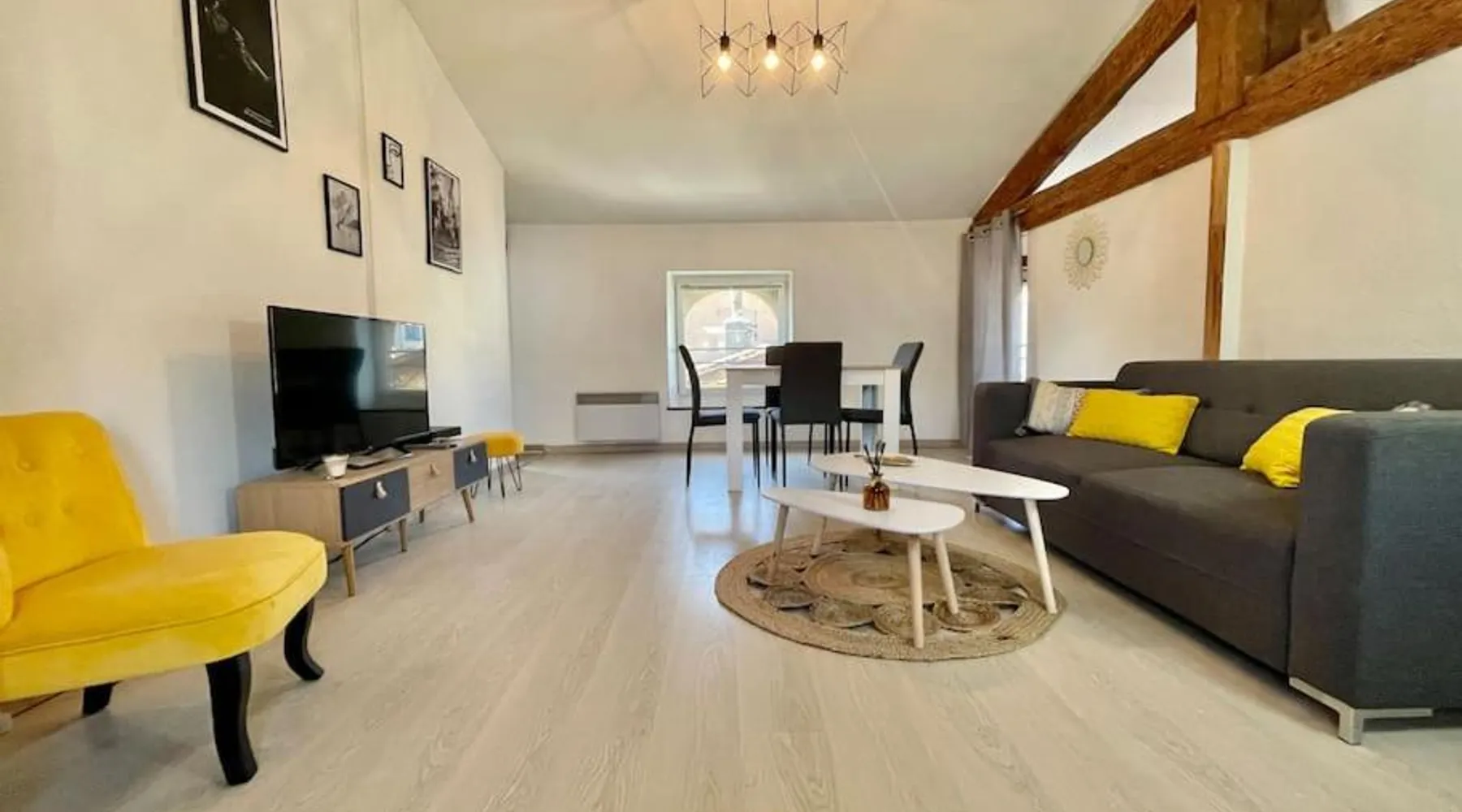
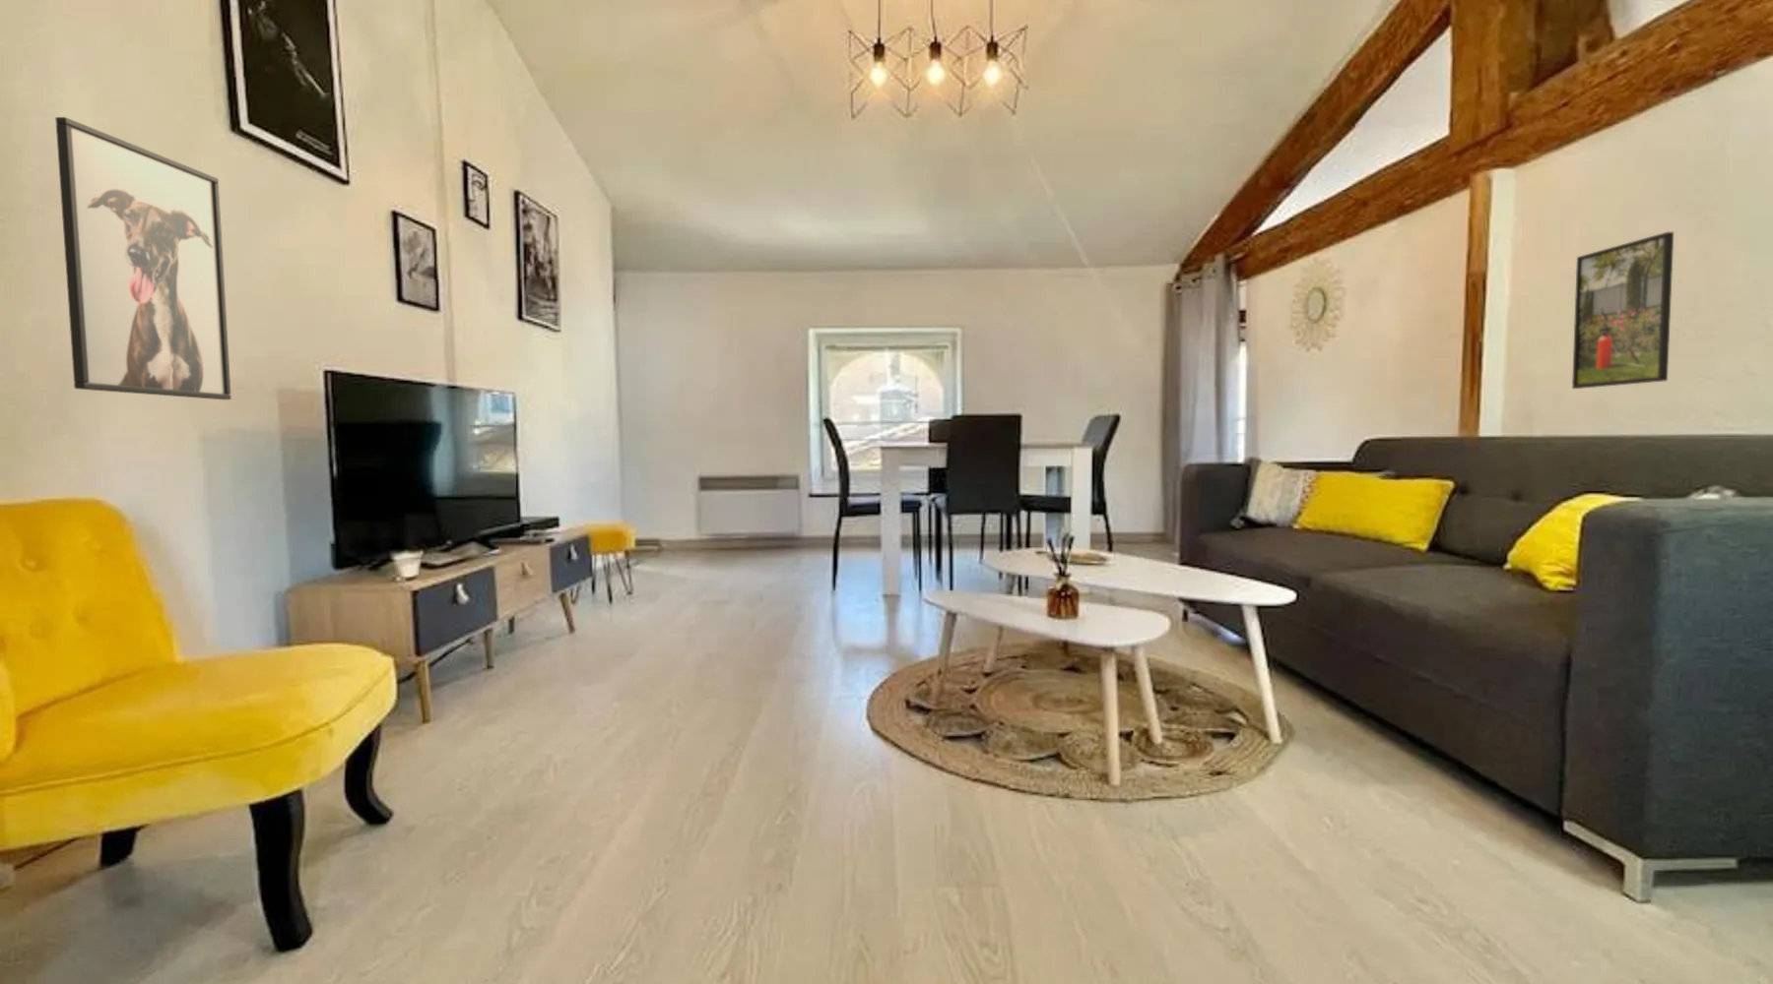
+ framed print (153, 274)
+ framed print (1619, 315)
